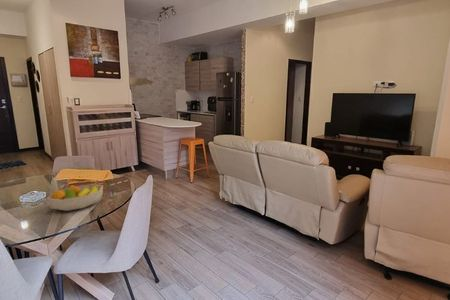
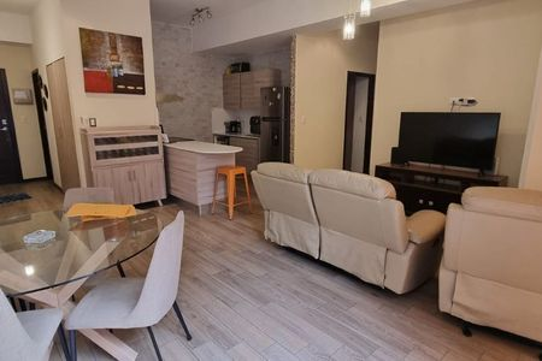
- fruit bowl (77, 195)
